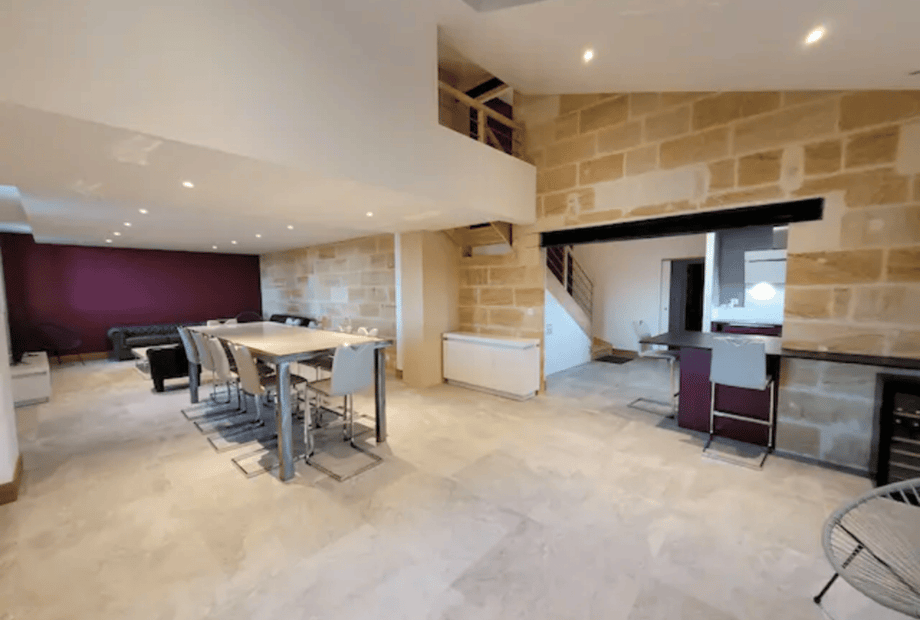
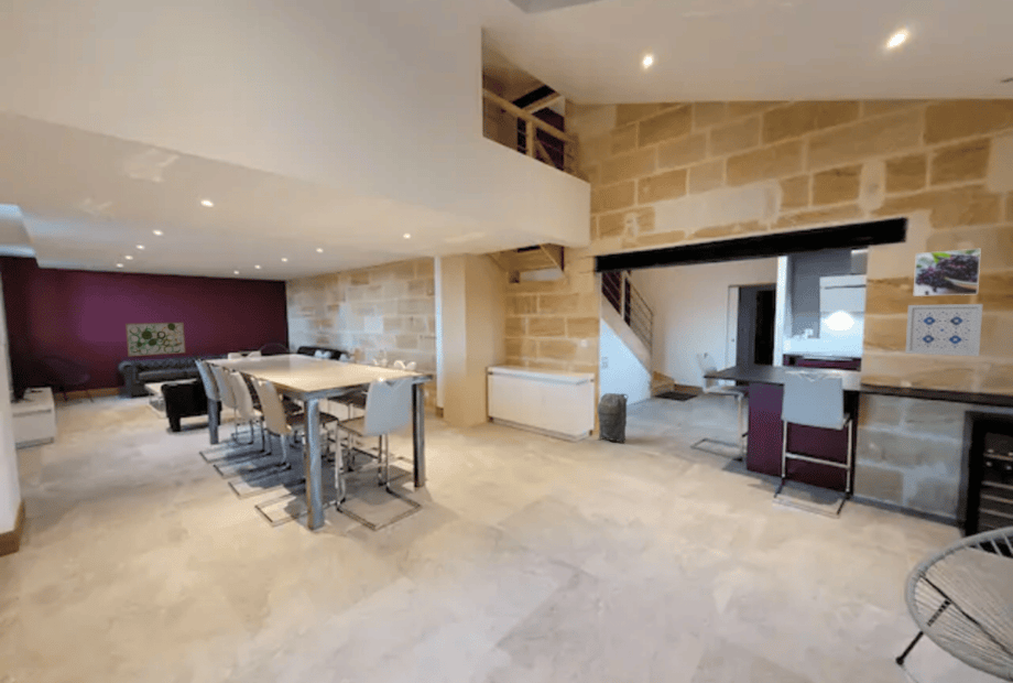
+ wall art (156, 338)
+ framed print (945, 273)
+ wall art (941, 329)
+ buddha head (609, 418)
